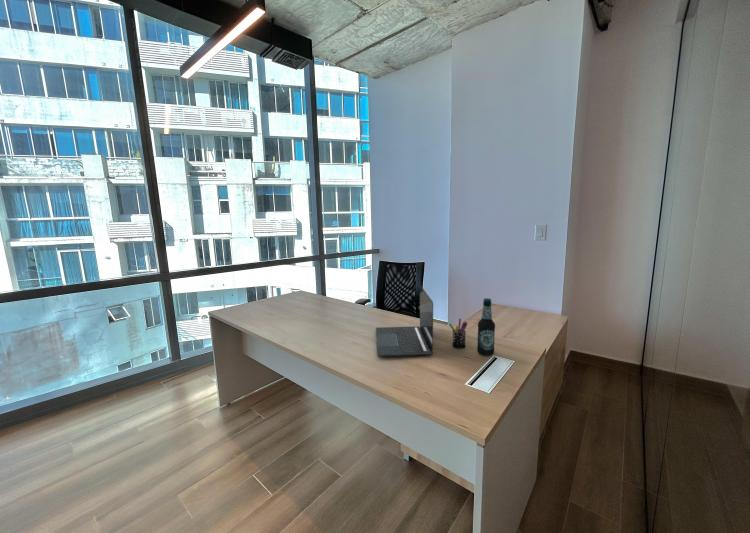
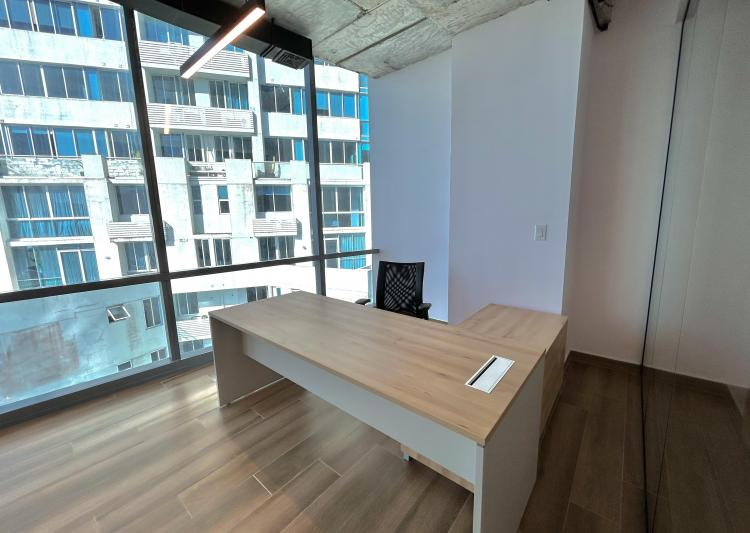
- pen holder (457, 332)
- laptop (401, 327)
- bottle (486, 326)
